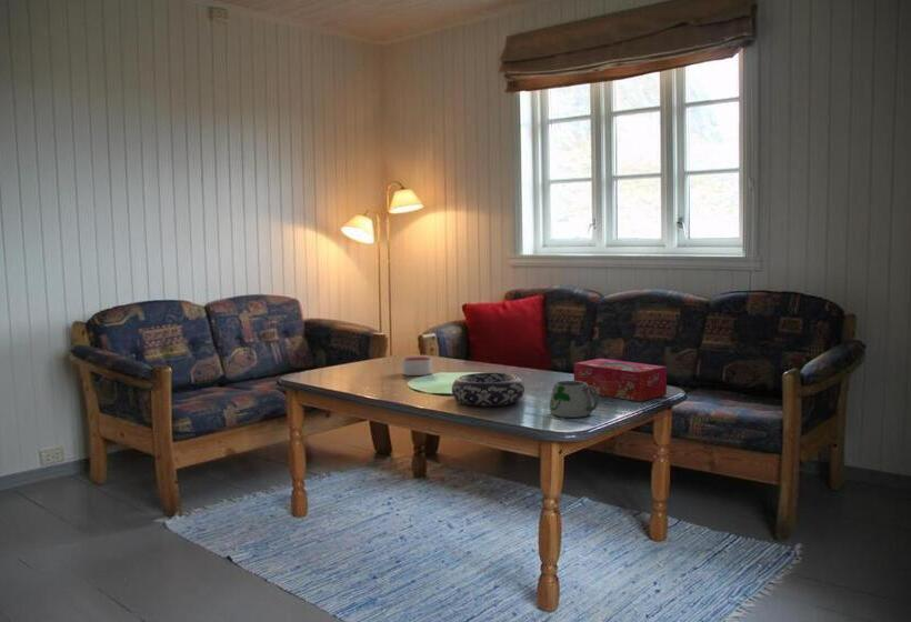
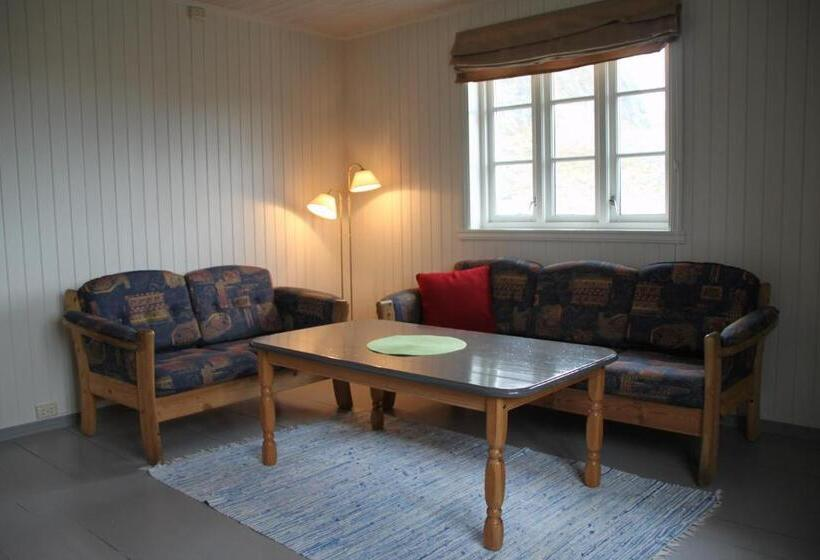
- candle (417, 365)
- decorative bowl (488, 389)
- mug (572, 399)
- tissue box (619, 379)
